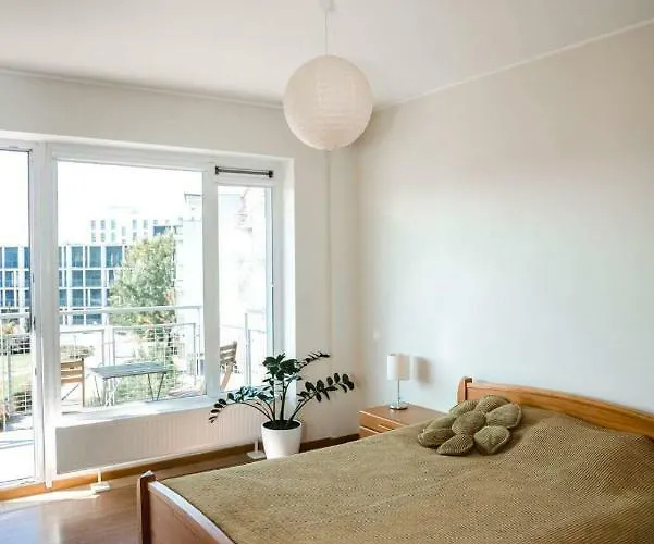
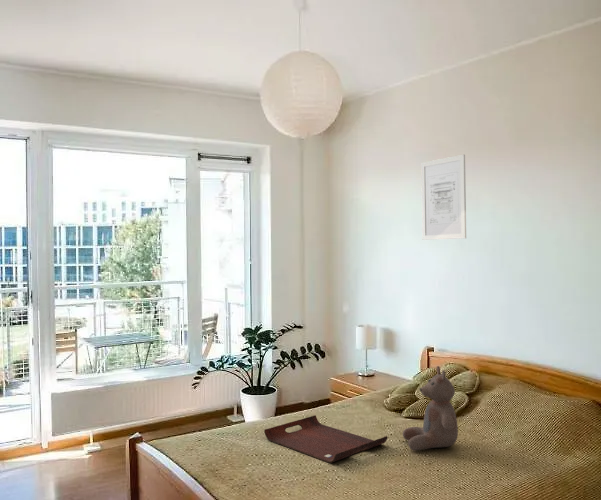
+ serving tray (324, 437)
+ wall art (442, 199)
+ bear (429, 406)
